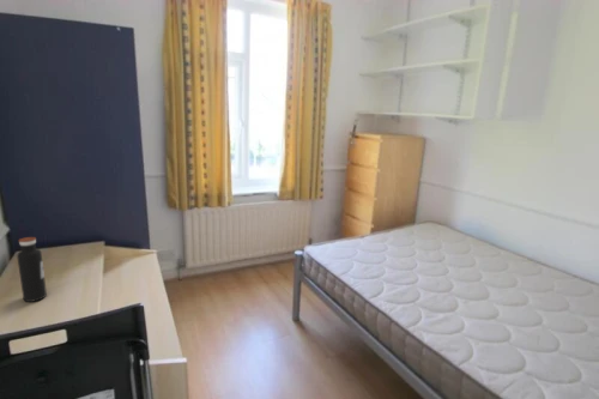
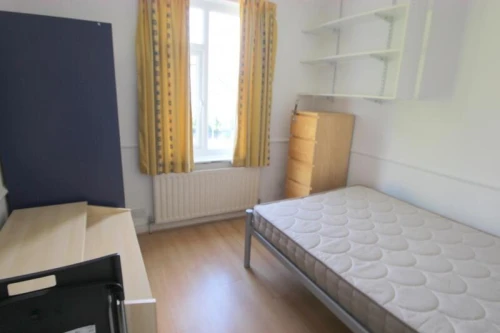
- water bottle (31, 268)
